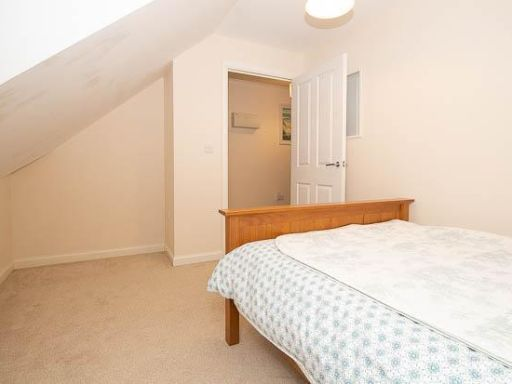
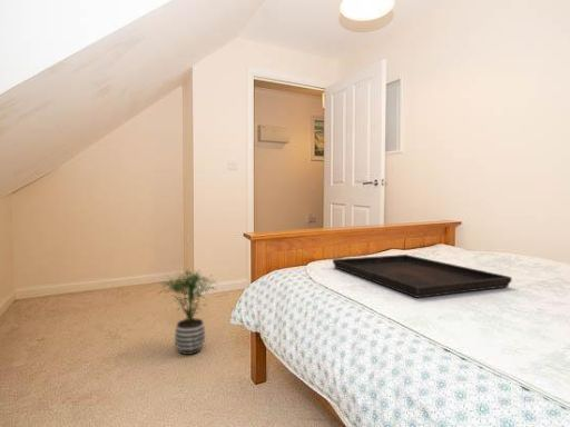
+ serving tray (410, 271)
+ potted plant (187, 309)
